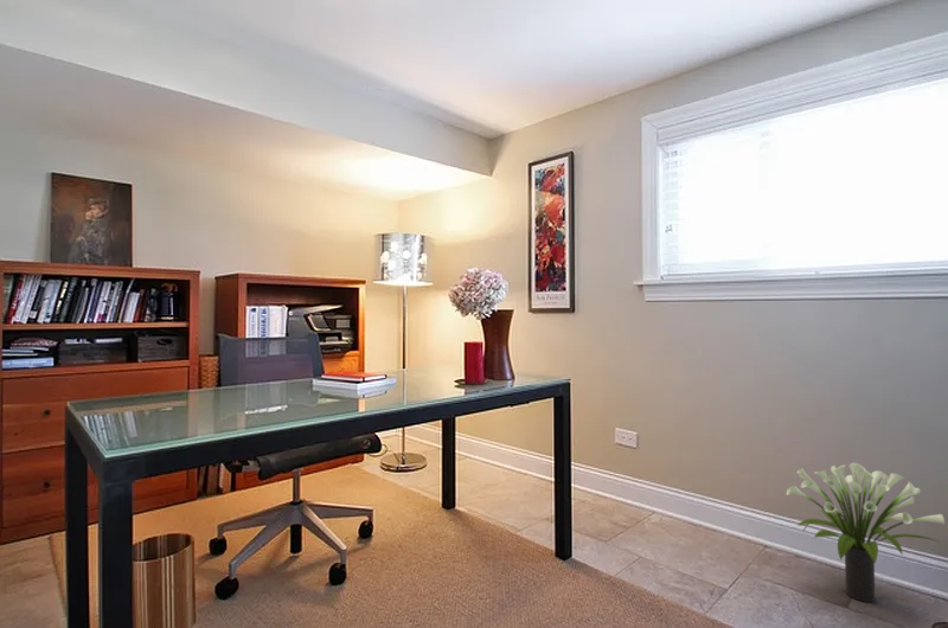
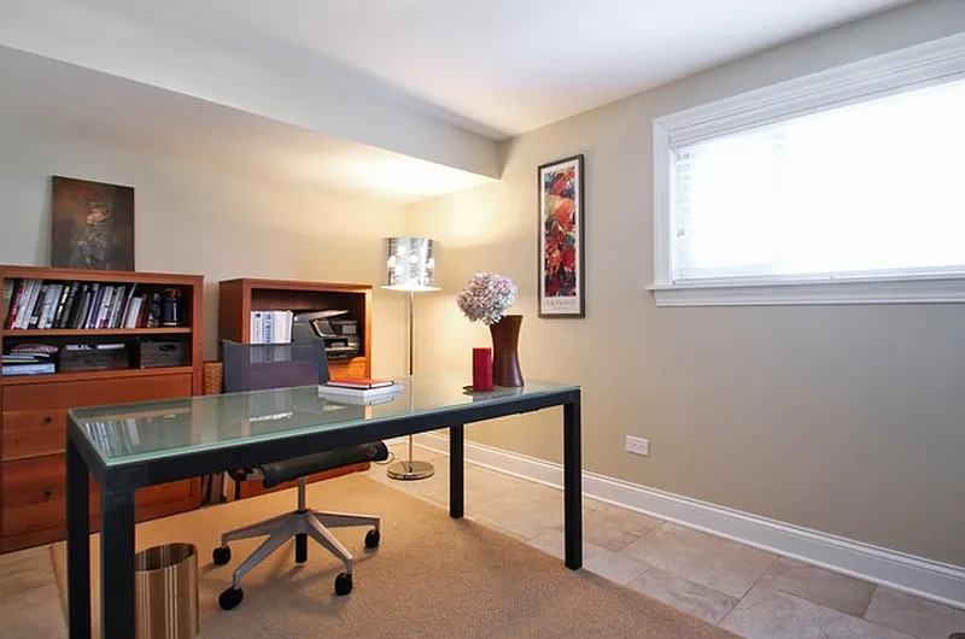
- potted plant (863, 530)
